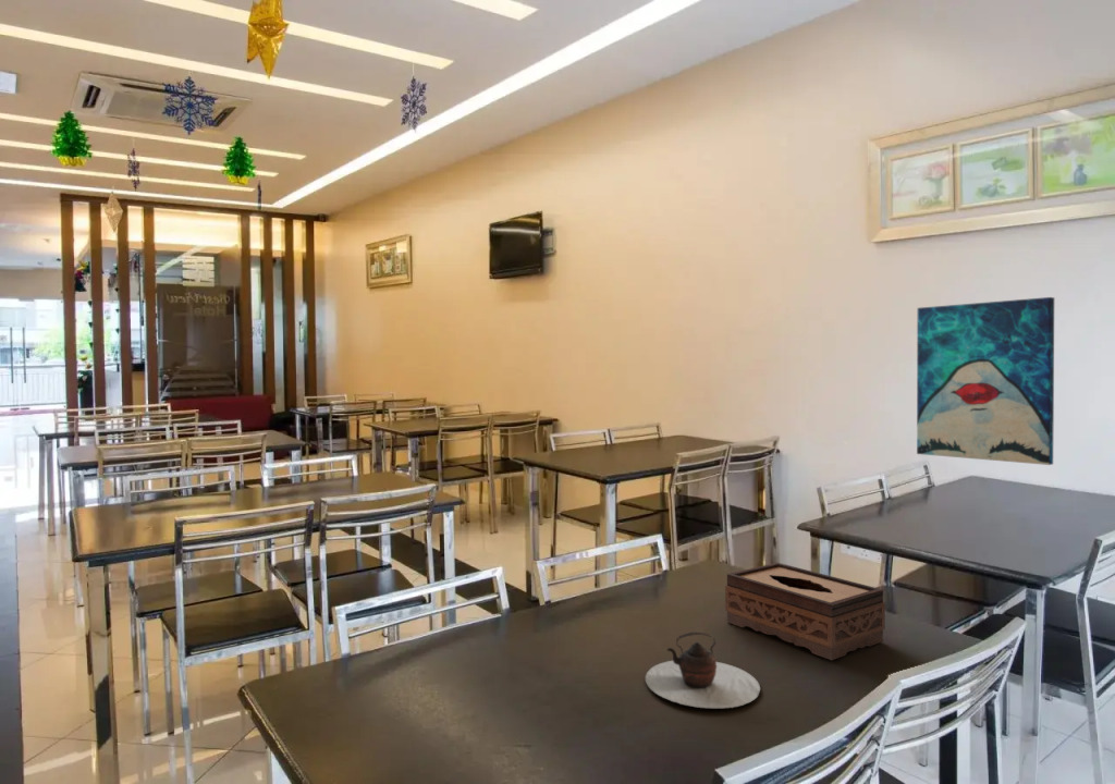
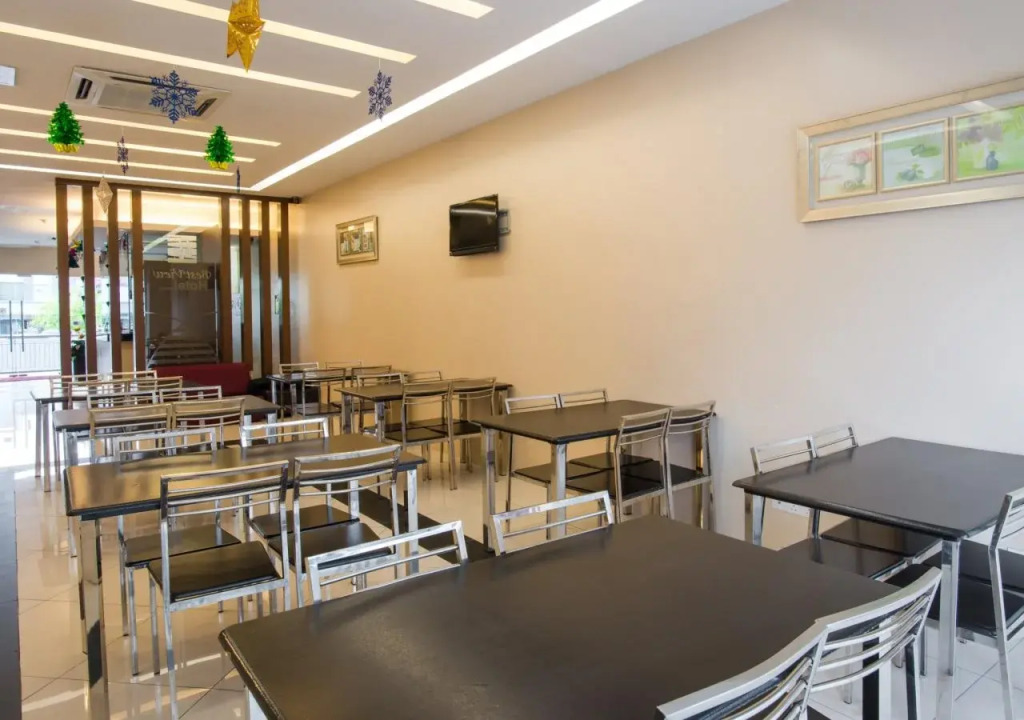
- tissue box (801, 605)
- teapot (701, 657)
- wall art (980, 381)
